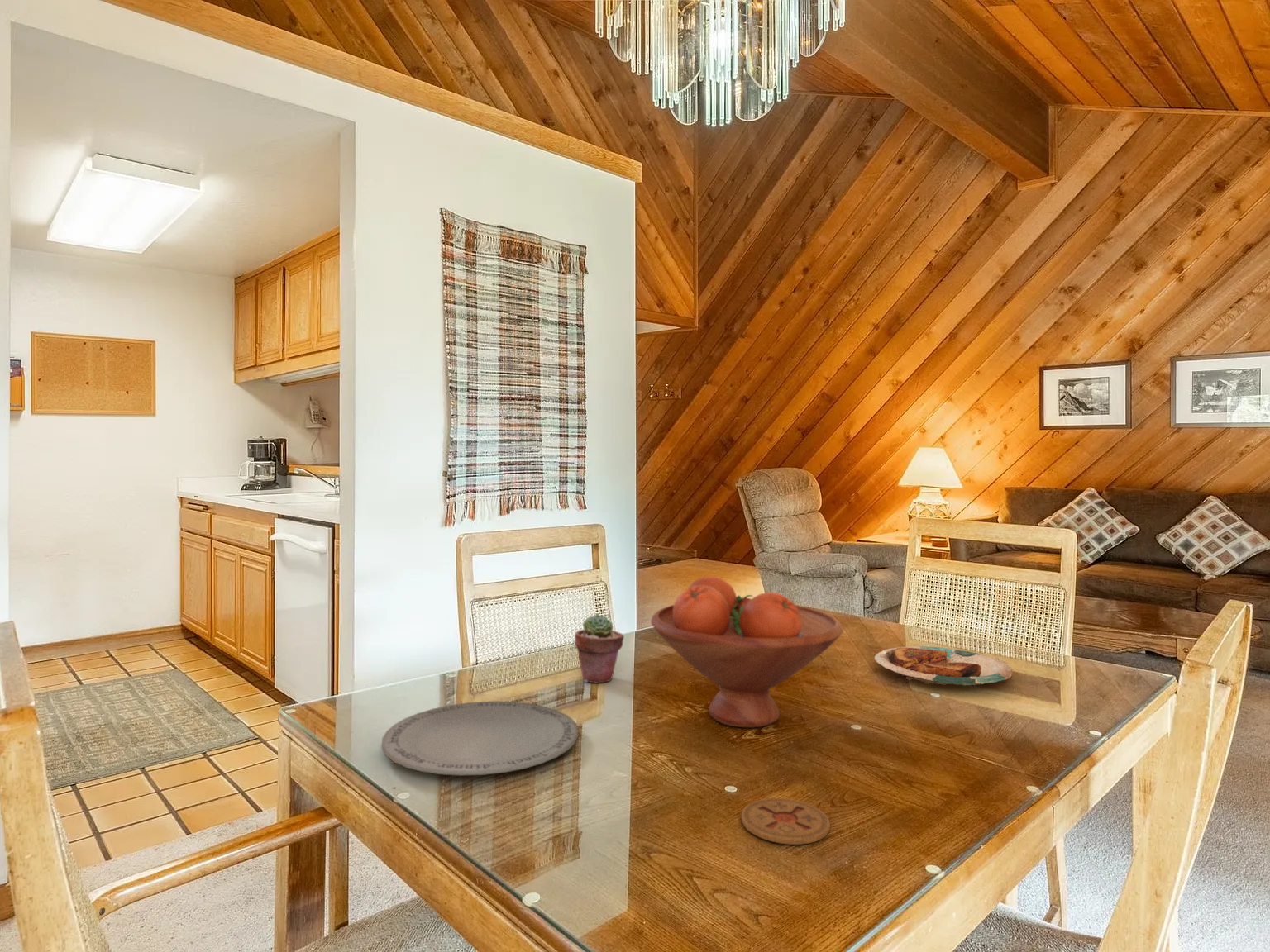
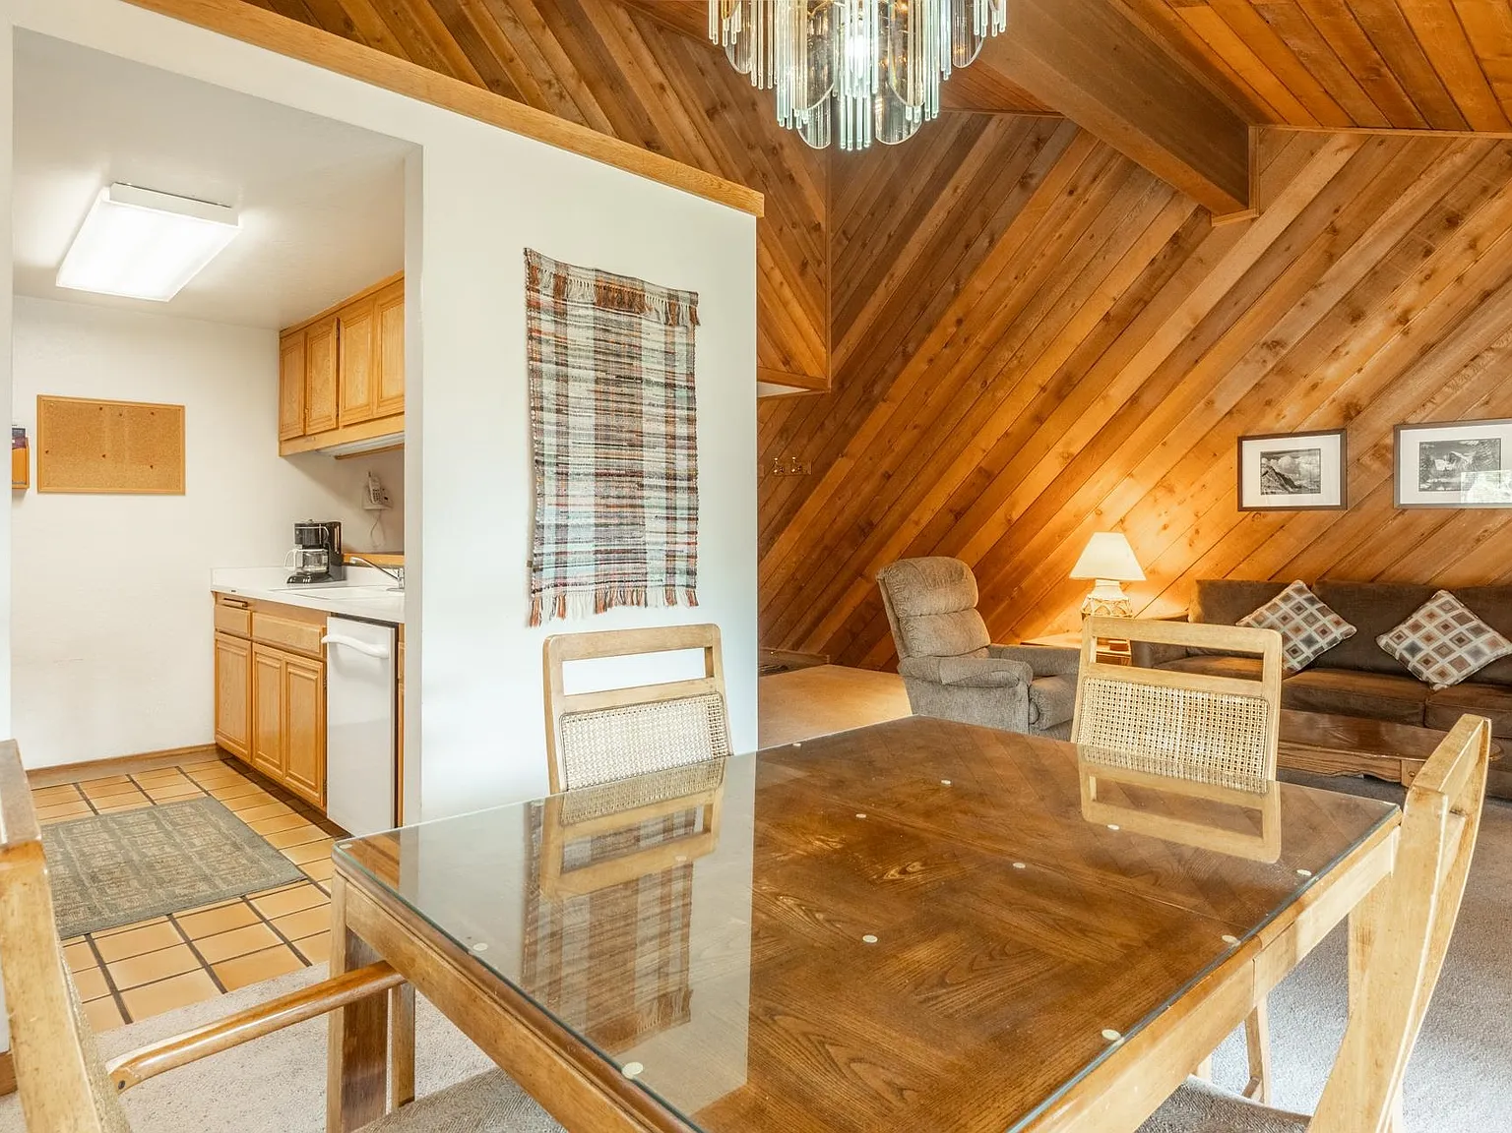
- potted succulent (598, 646)
- plate (943, 664)
- plate (482, 737)
- coaster (785, 820)
- fruit bowl (744, 648)
